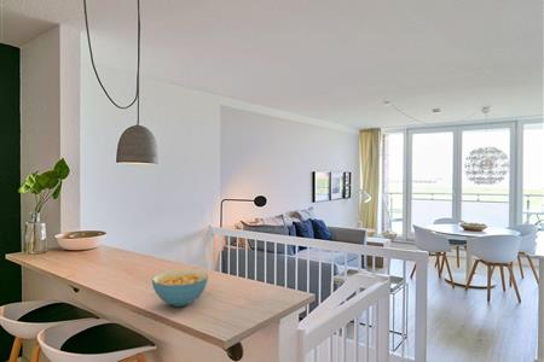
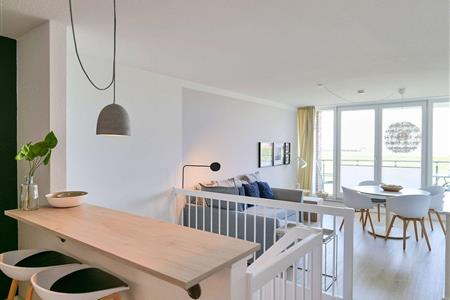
- cereal bowl (180, 290)
